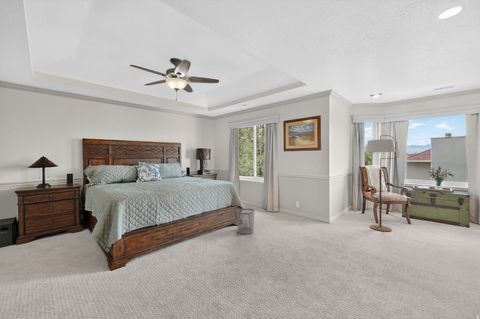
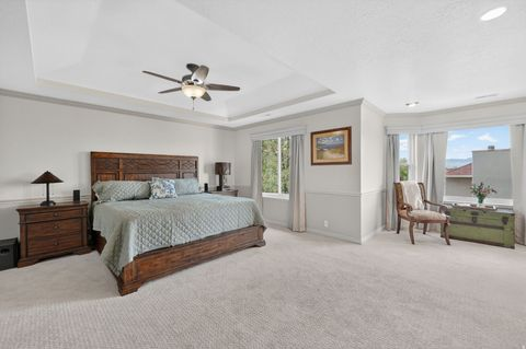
- waste bin (245, 221)
- floor lamp (380, 181)
